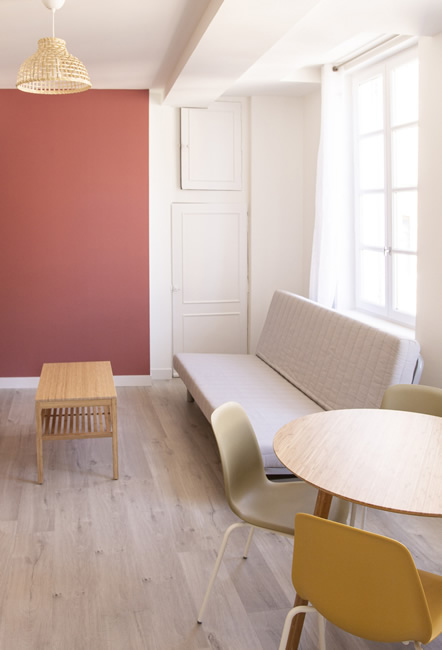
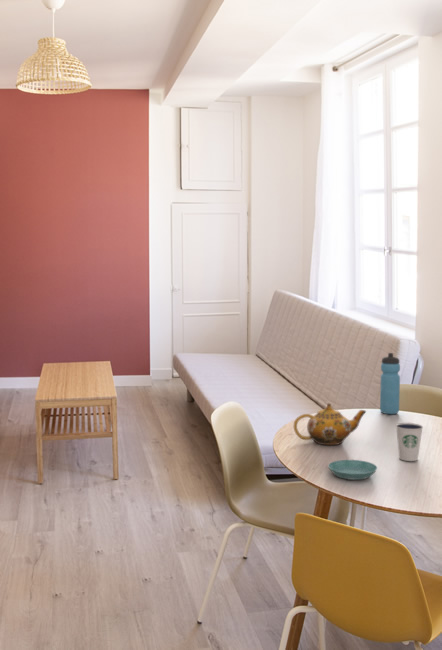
+ teapot (329, 422)
+ saucer (352, 470)
+ dixie cup (408, 442)
+ water bottle (390, 382)
